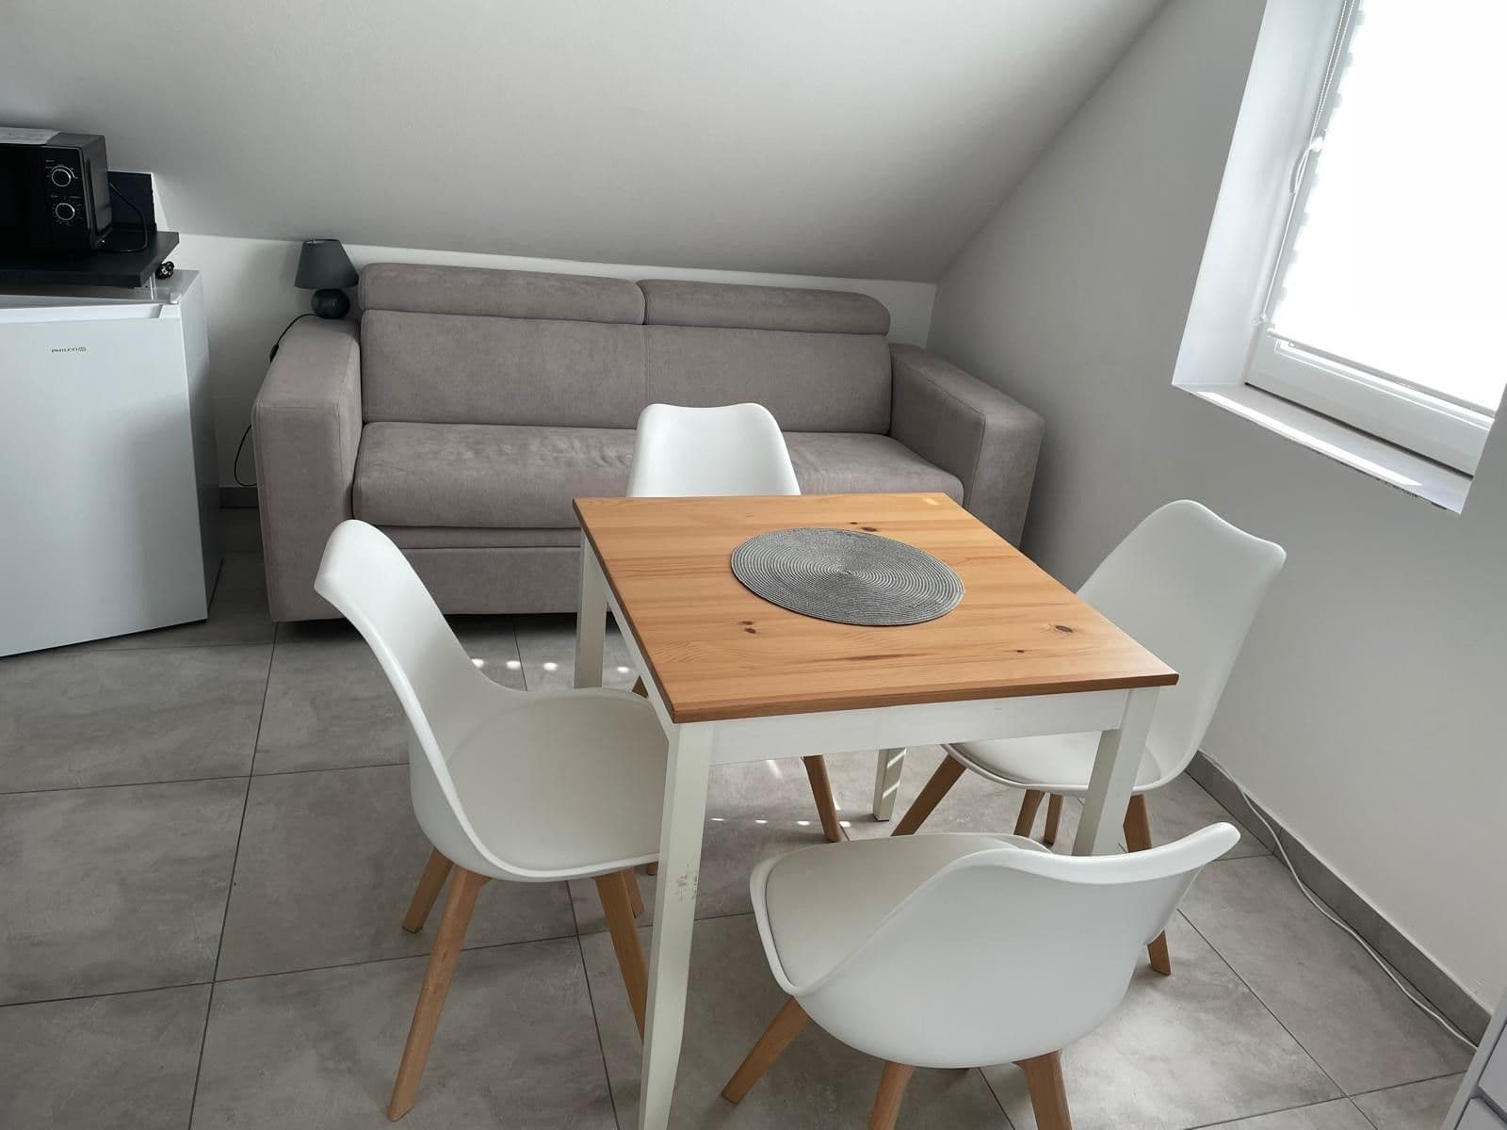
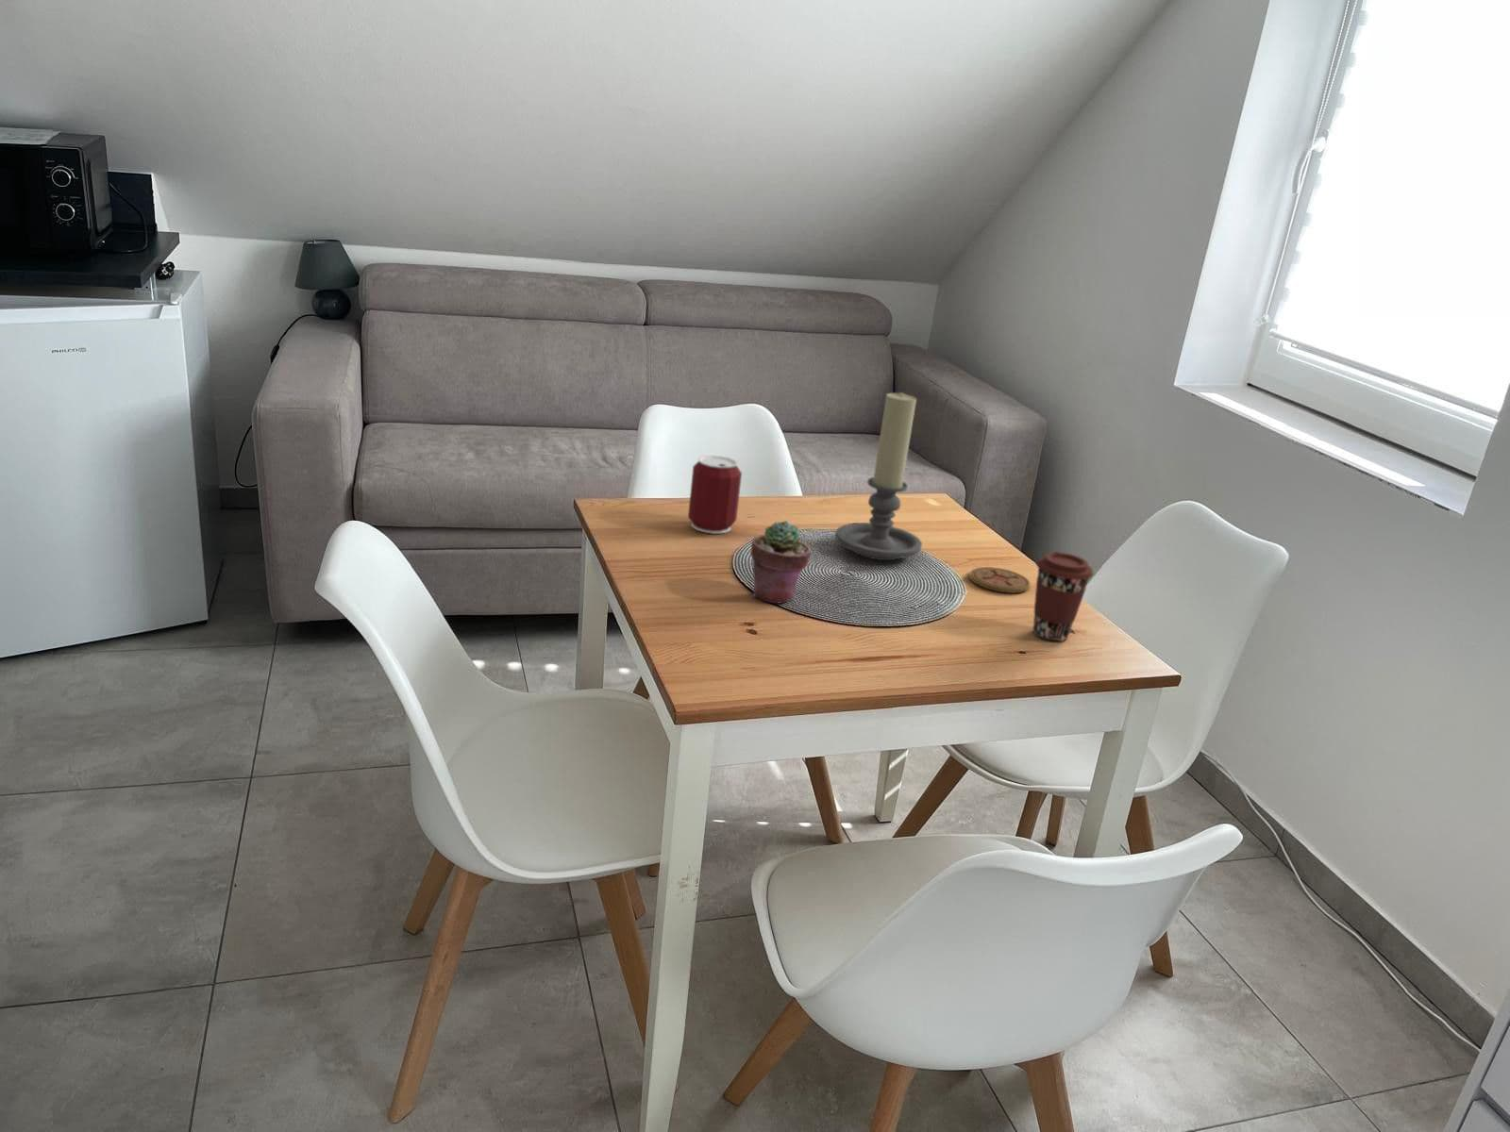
+ can (715, 495)
+ candle holder (888, 471)
+ coffee cup (1058, 597)
+ potted succulent (779, 559)
+ coaster (1000, 579)
